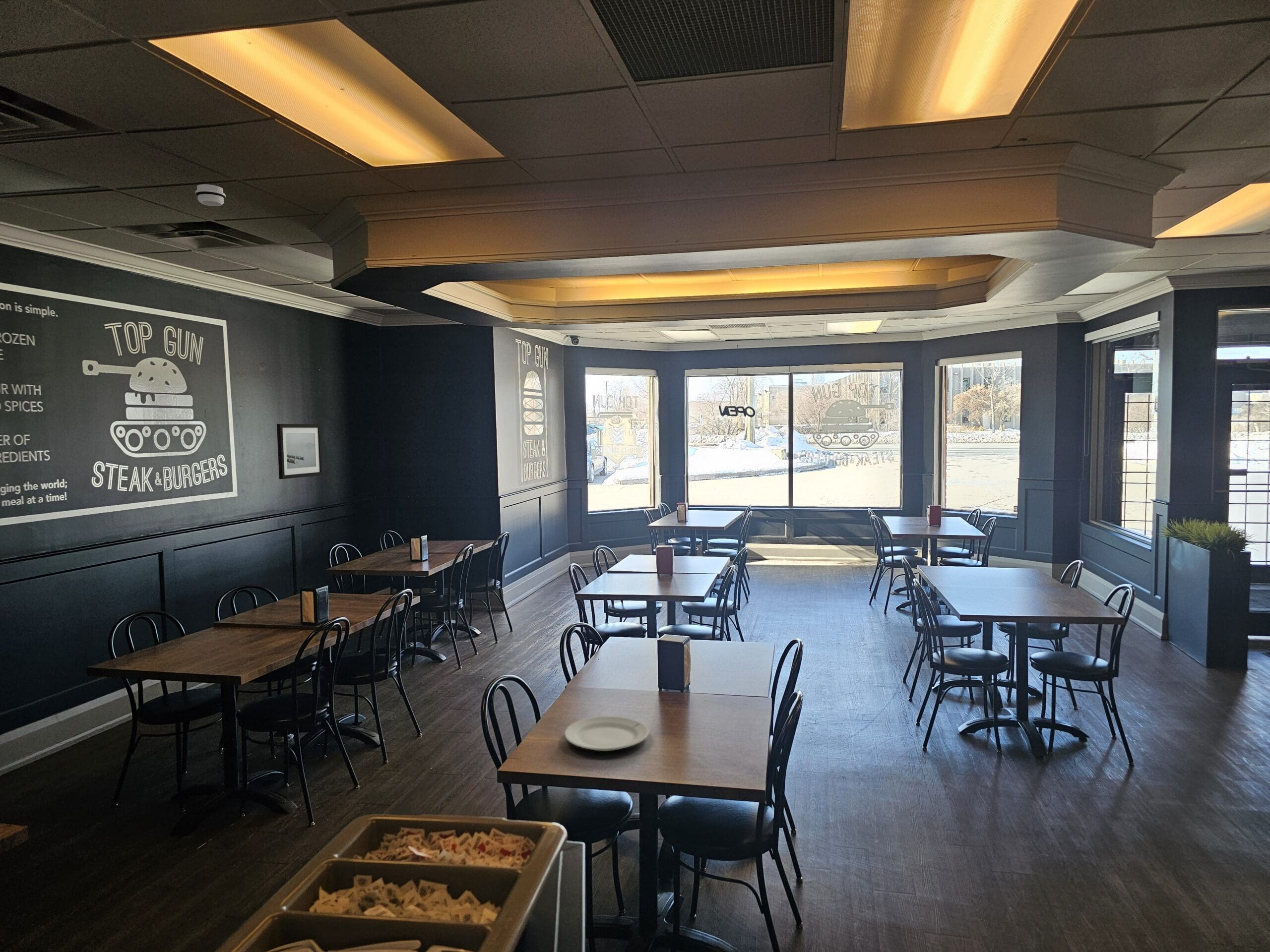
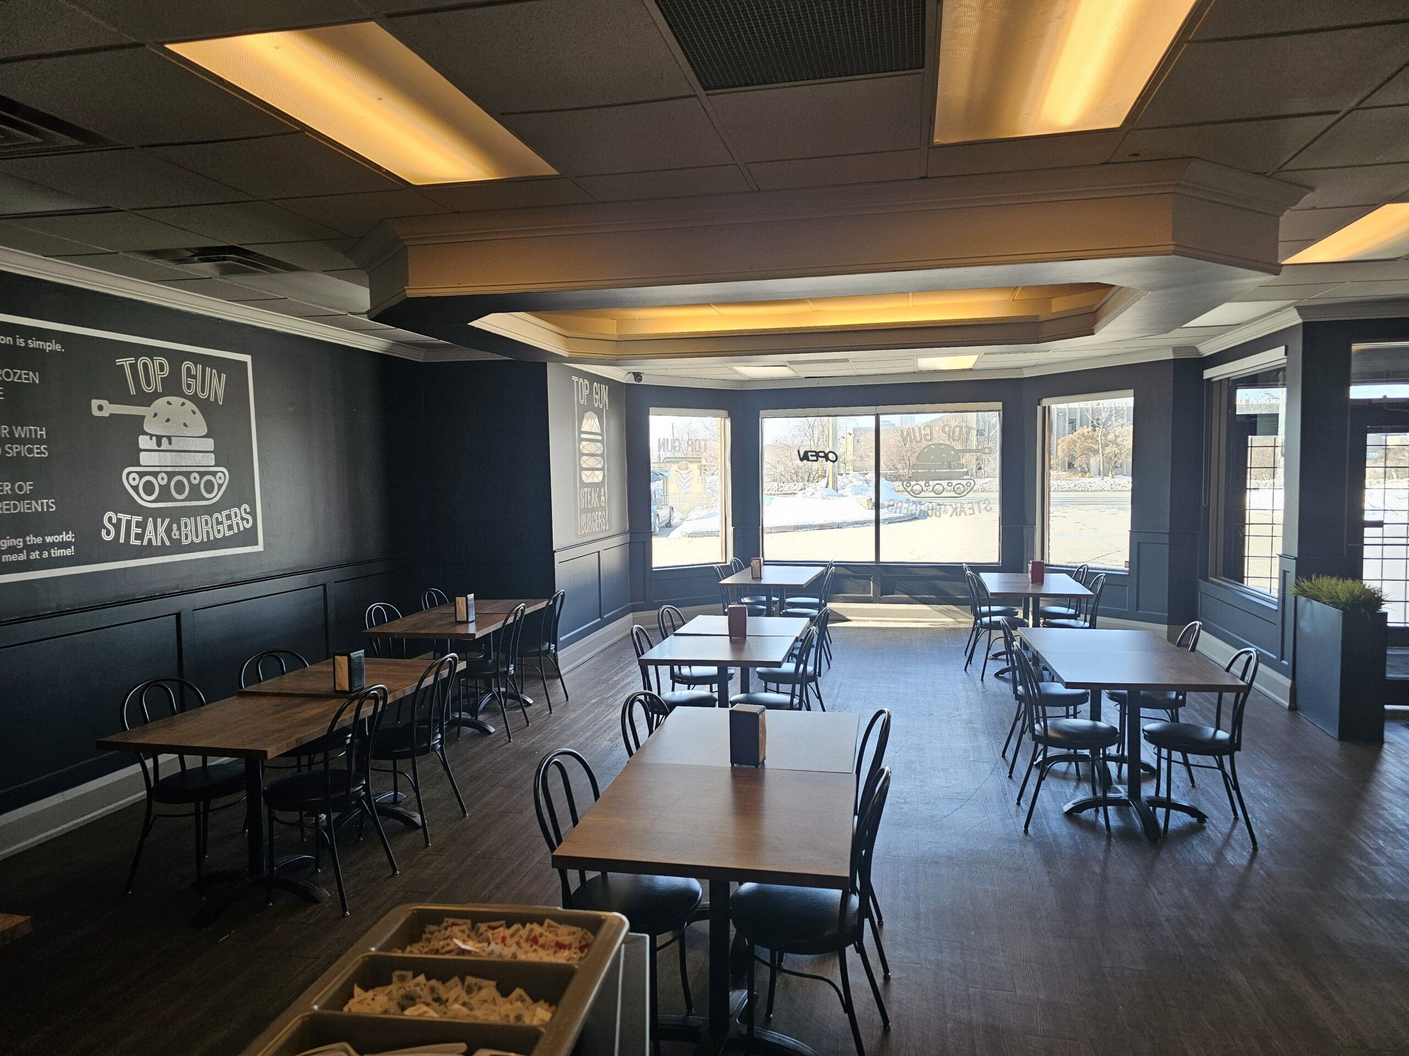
- wall art (301, 450)
- smoke detector (210, 195)
- chinaware (607, 735)
